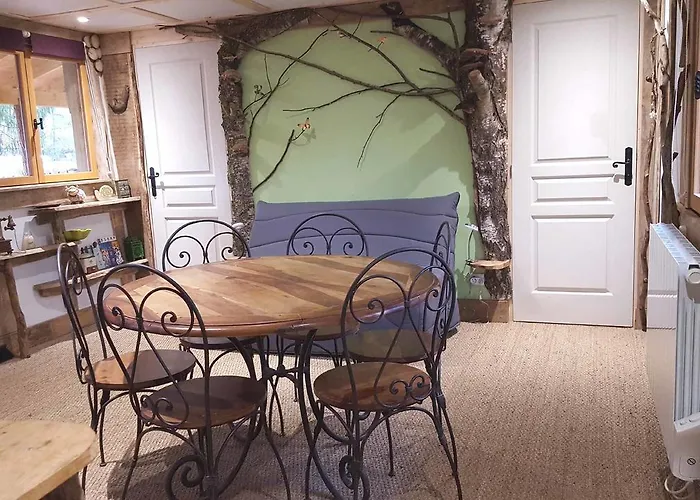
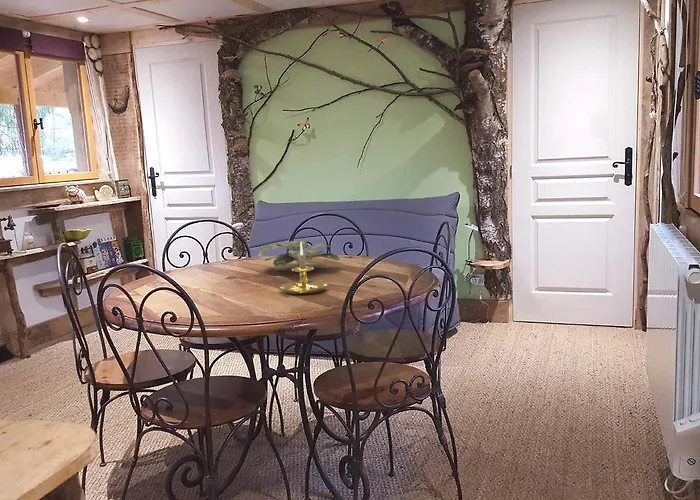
+ candle holder (299, 266)
+ plant (298, 256)
